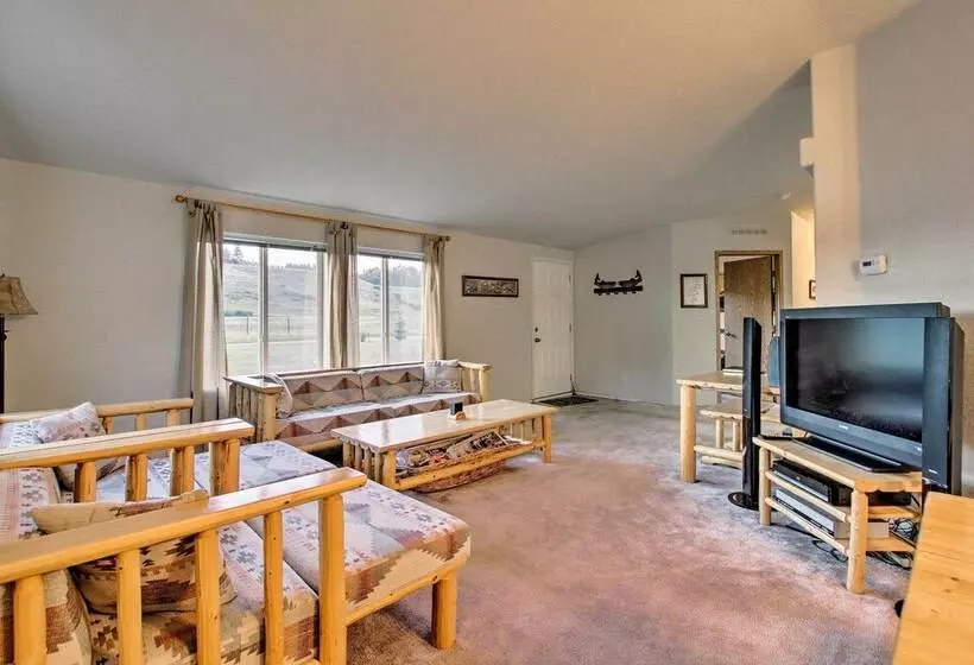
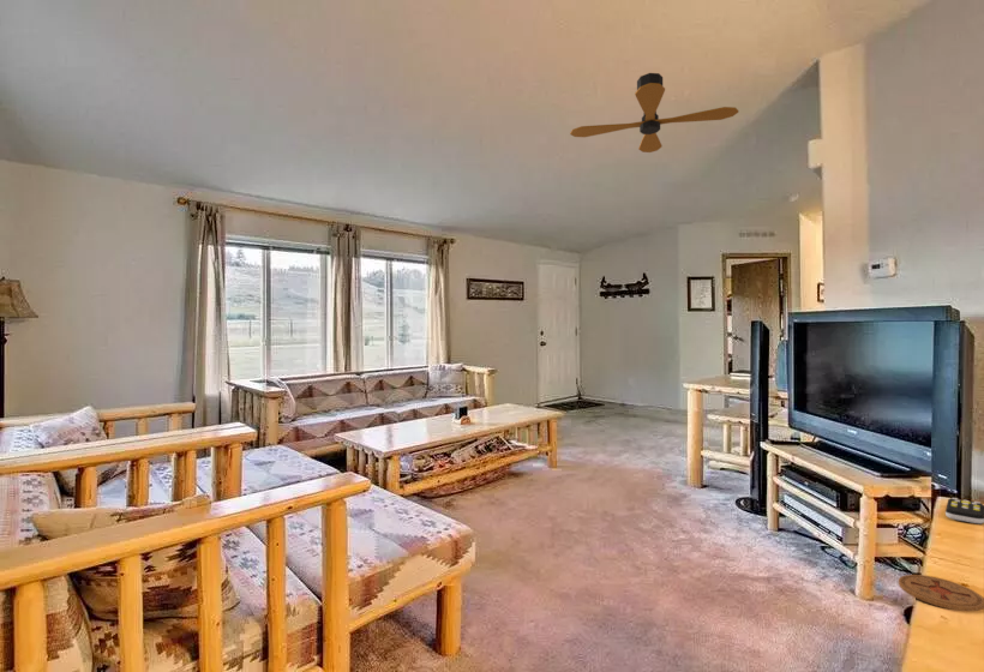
+ coaster (940, 592)
+ ceiling fan (649, 104)
+ remote control (965, 510)
